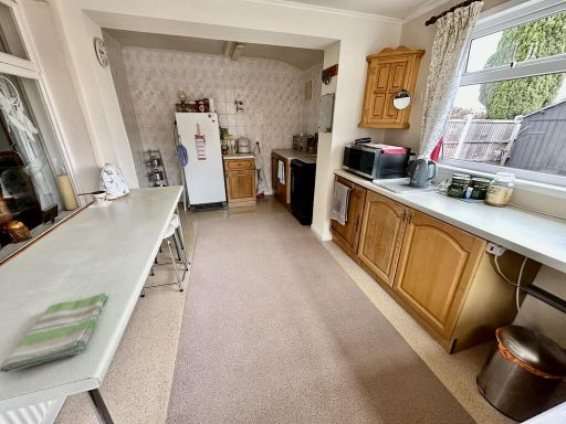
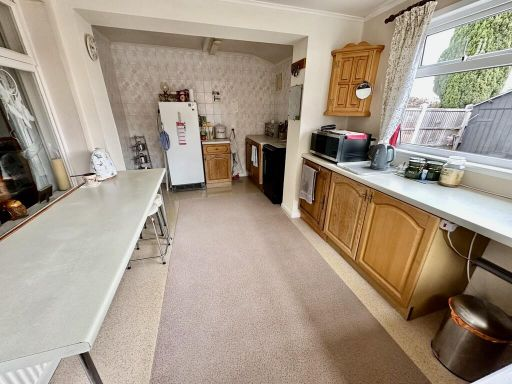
- dish towel (62, 325)
